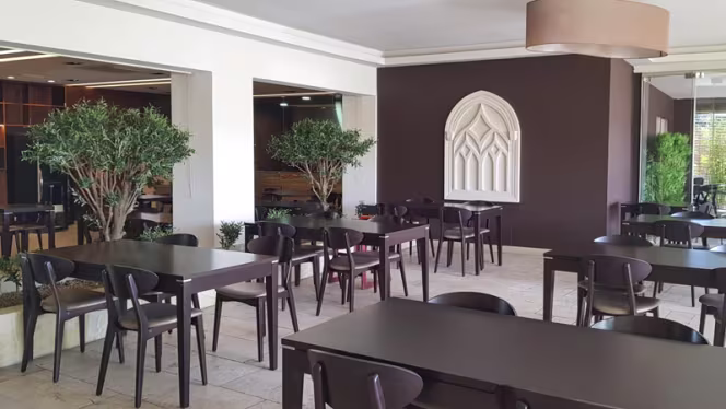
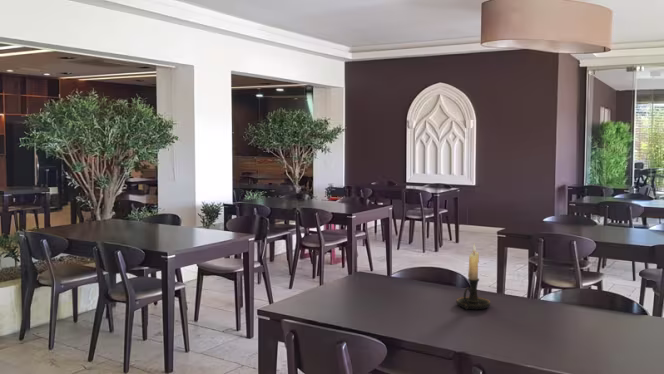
+ candle holder (471, 275)
